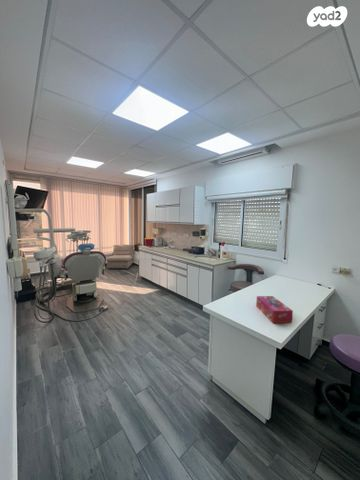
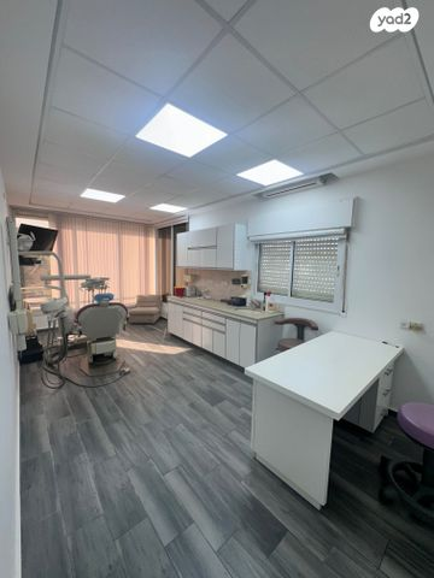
- tissue box (272, 308)
